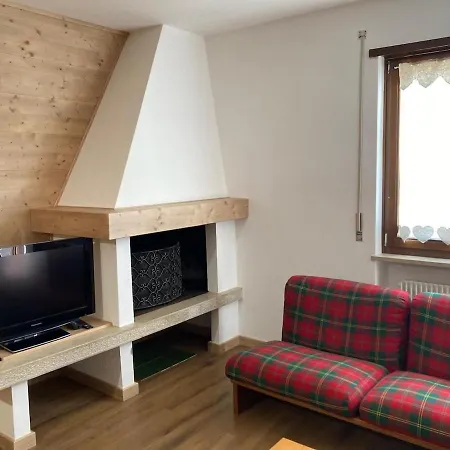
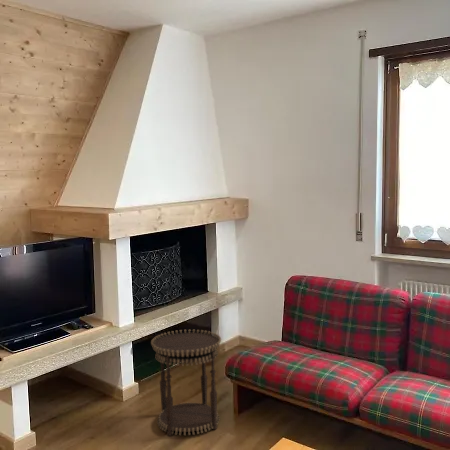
+ side table (201, 380)
